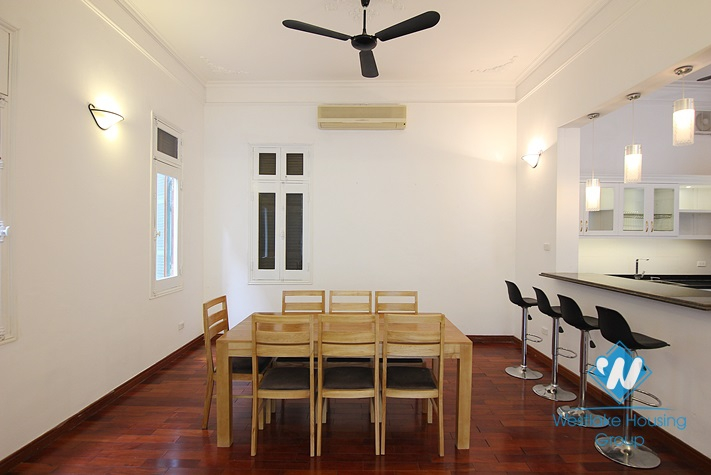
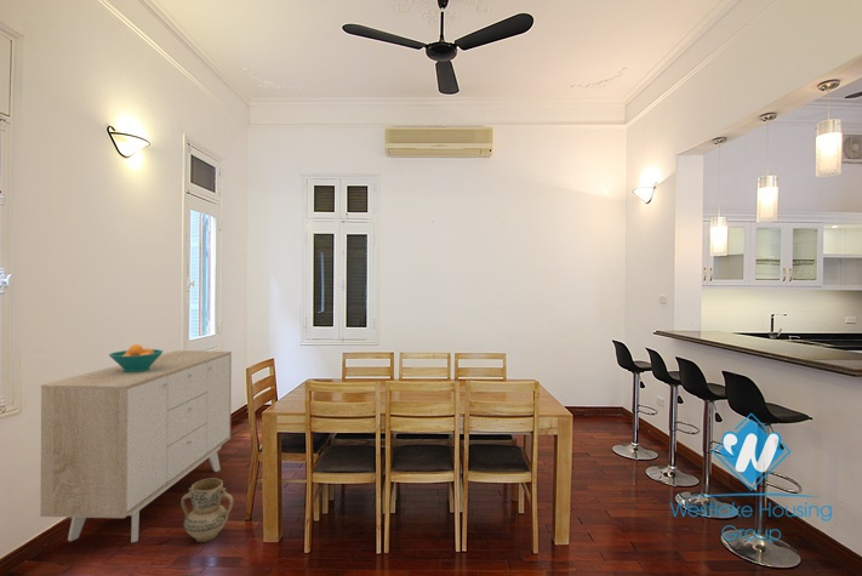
+ sideboard (156, 432)
+ fruit bowl (136, 357)
+ ceramic jug (206, 509)
